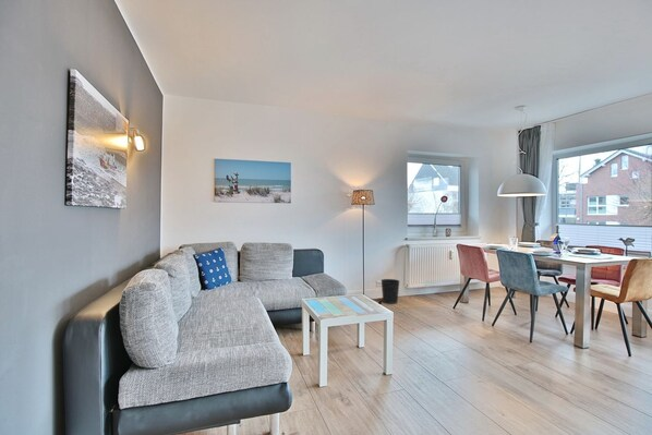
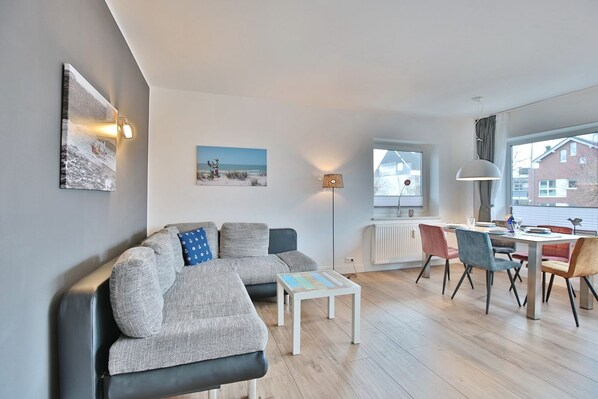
- wastebasket (389, 291)
